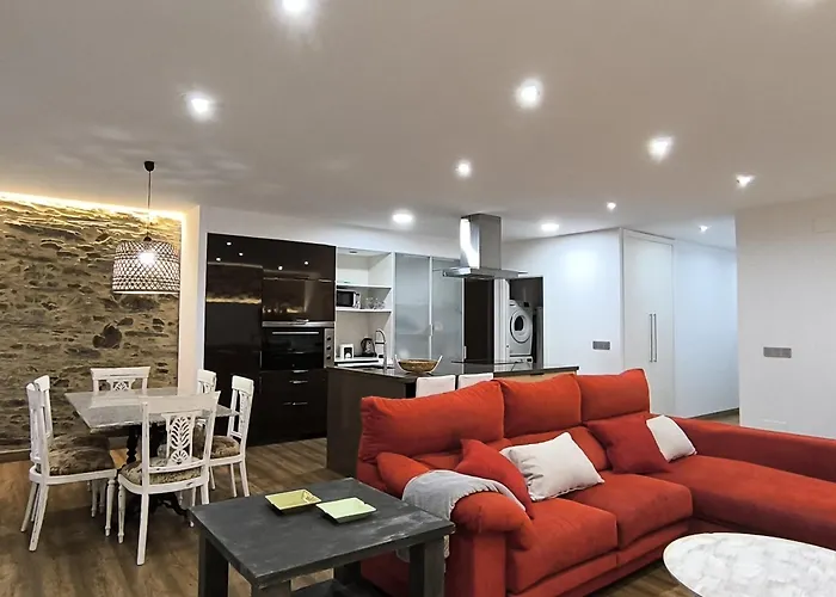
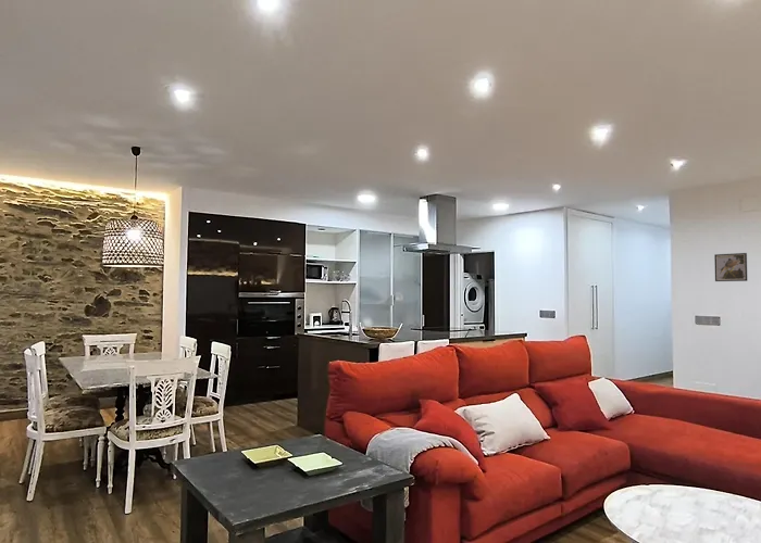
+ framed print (731, 267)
